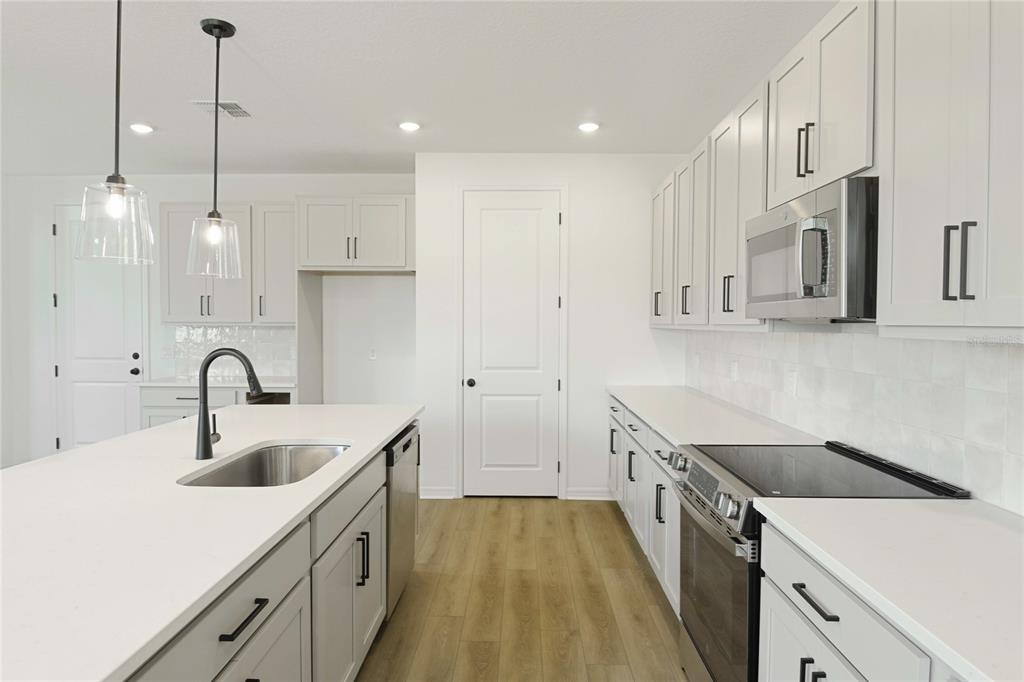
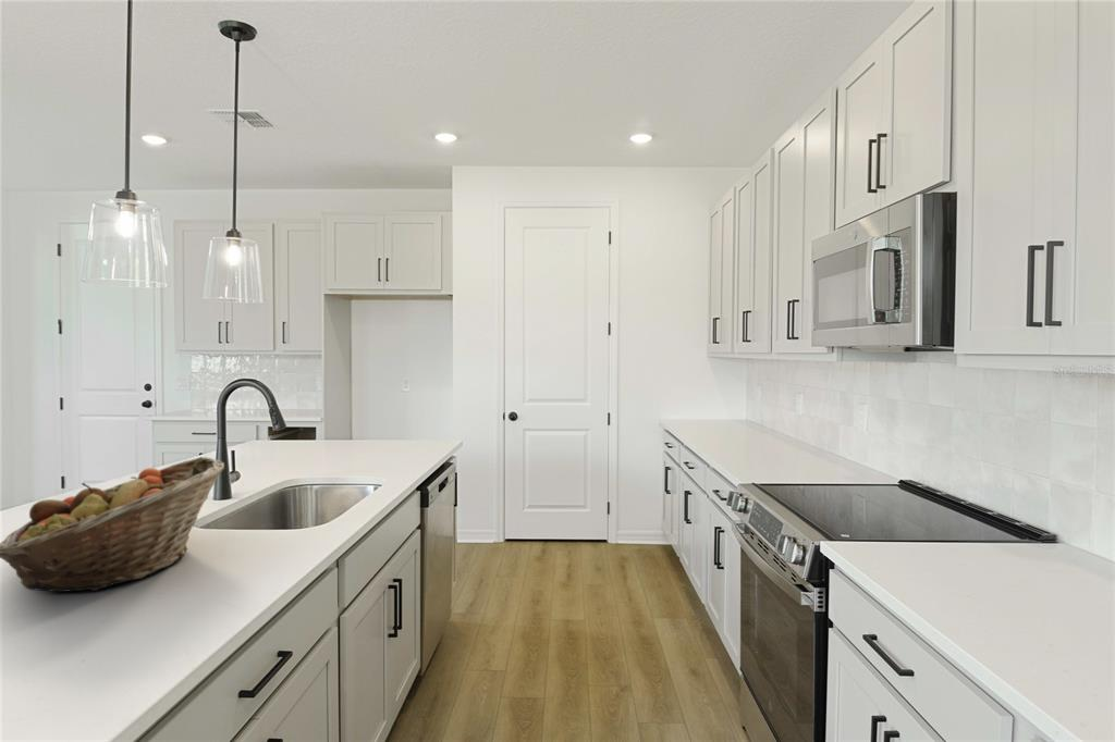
+ fruit basket (121, 515)
